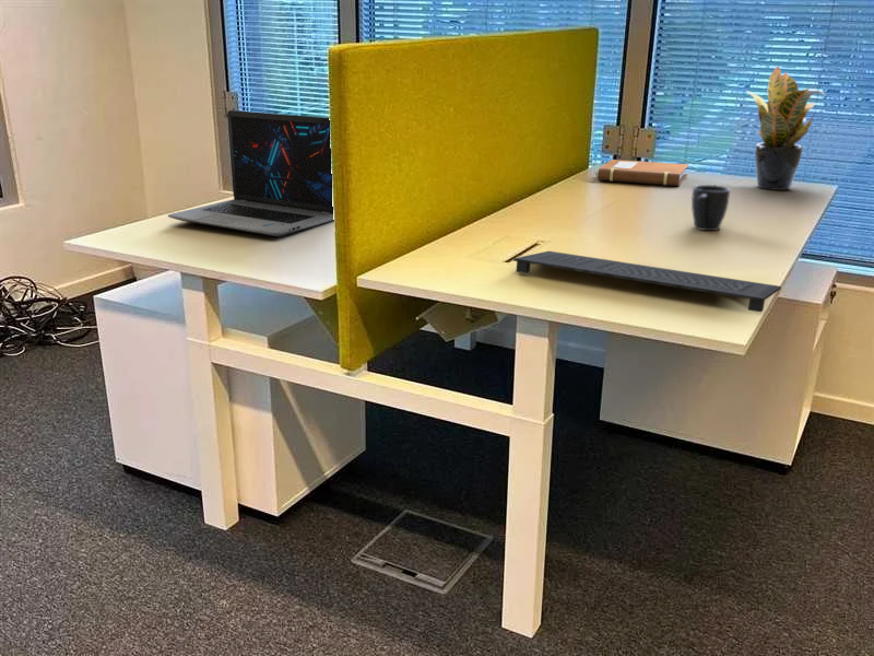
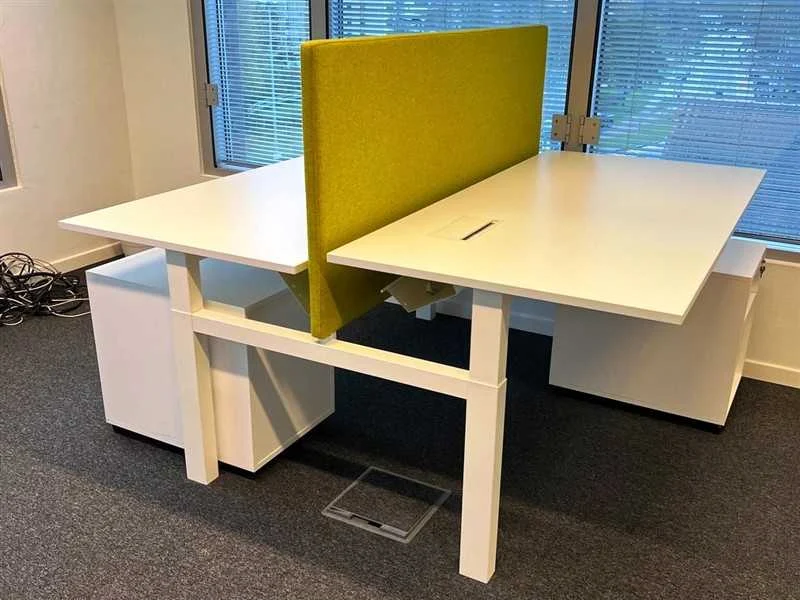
- notebook (641, 172)
- keyboard (643, 272)
- mug (706, 209)
- laptop (250, 171)
- potted plant (786, 126)
